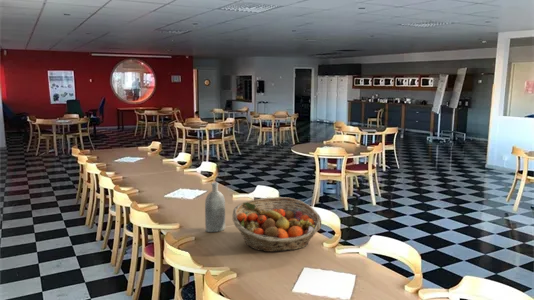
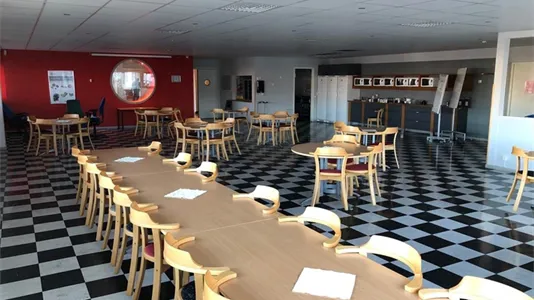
- fruit basket (276, 223)
- bottle (215, 206)
